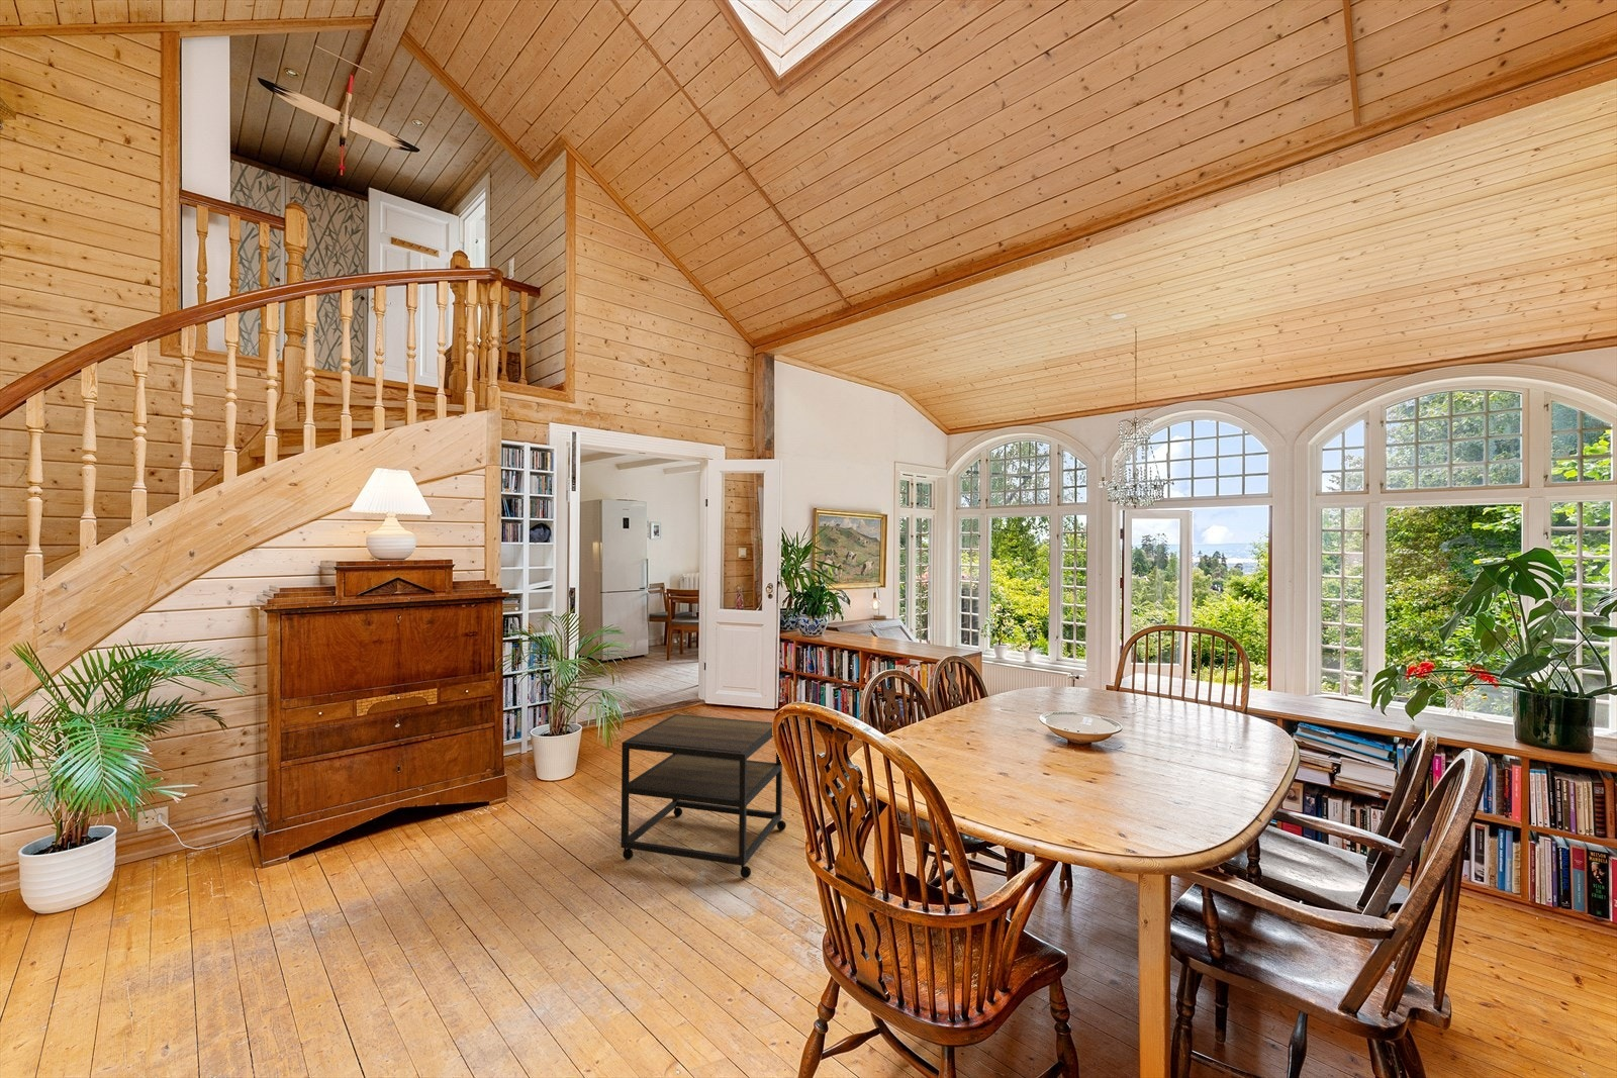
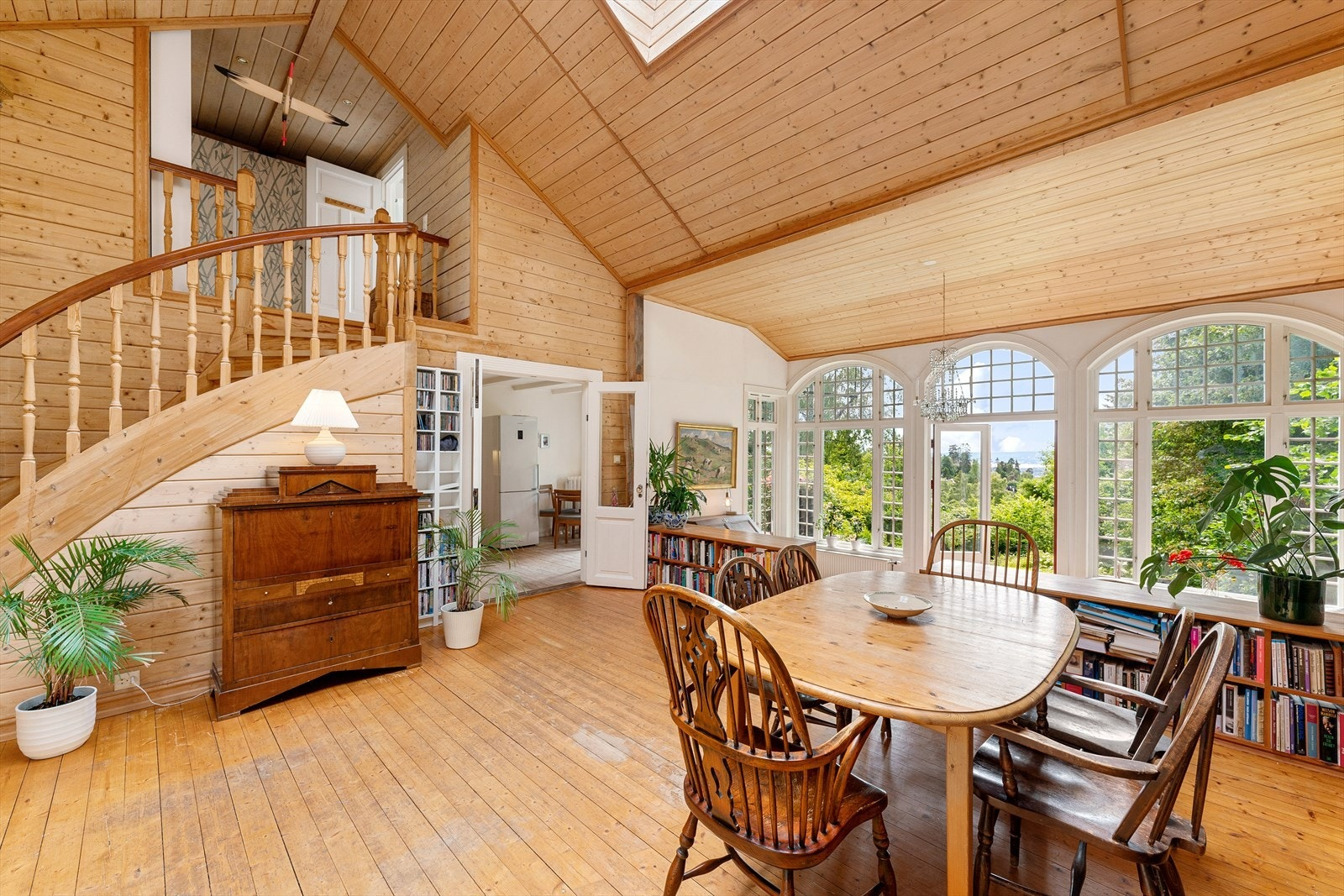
- side table (707, 787)
